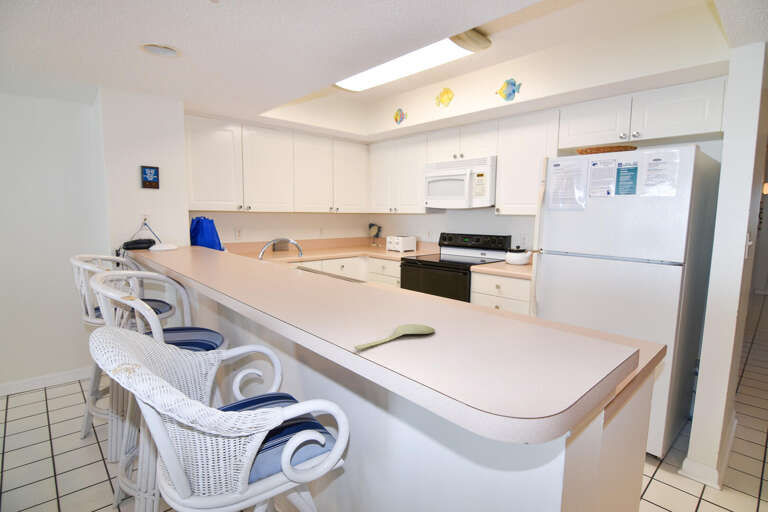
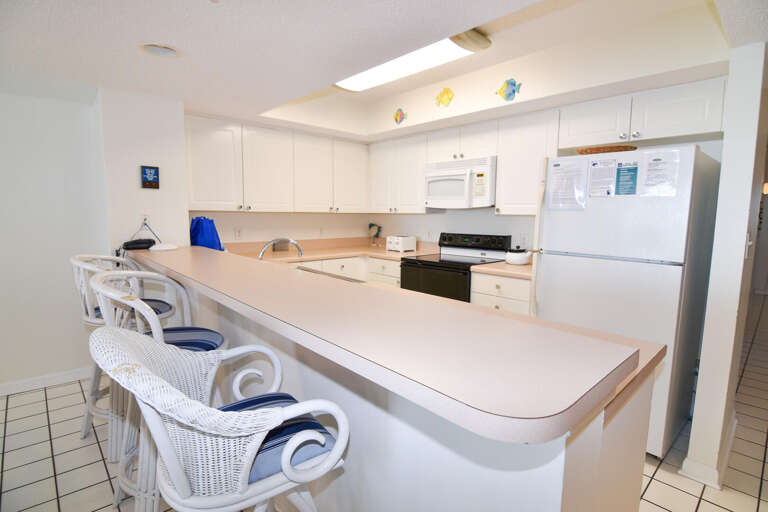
- spoon (395, 335)
